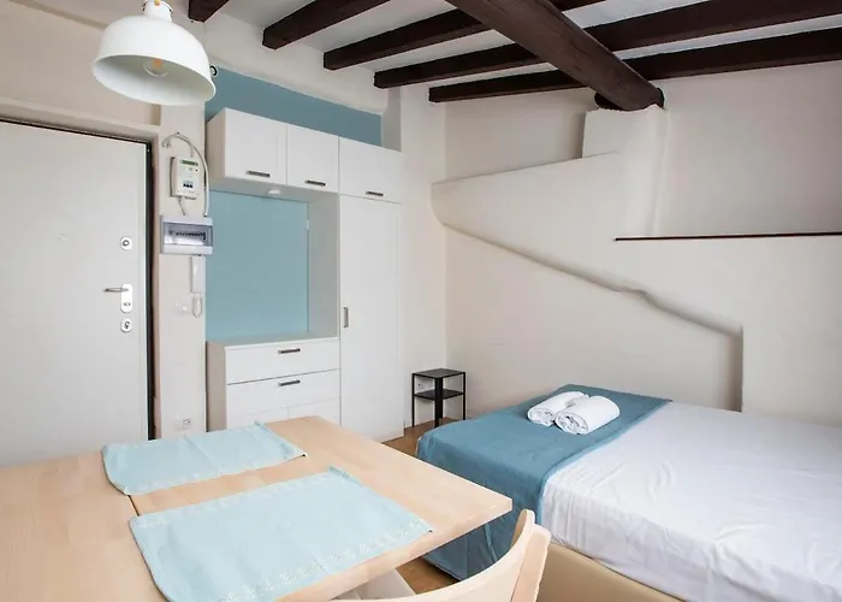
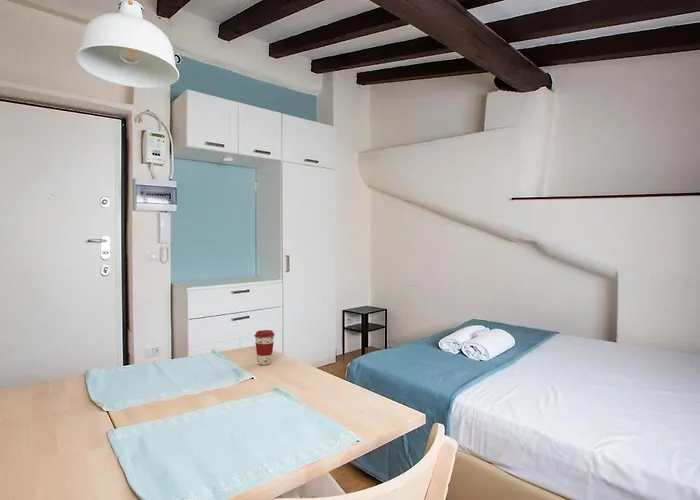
+ coffee cup (264, 347)
